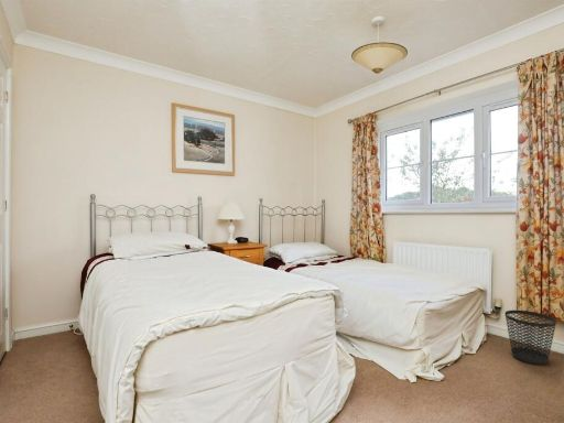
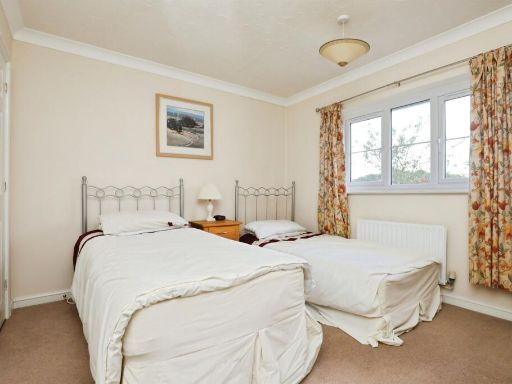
- wastebasket (529, 337)
